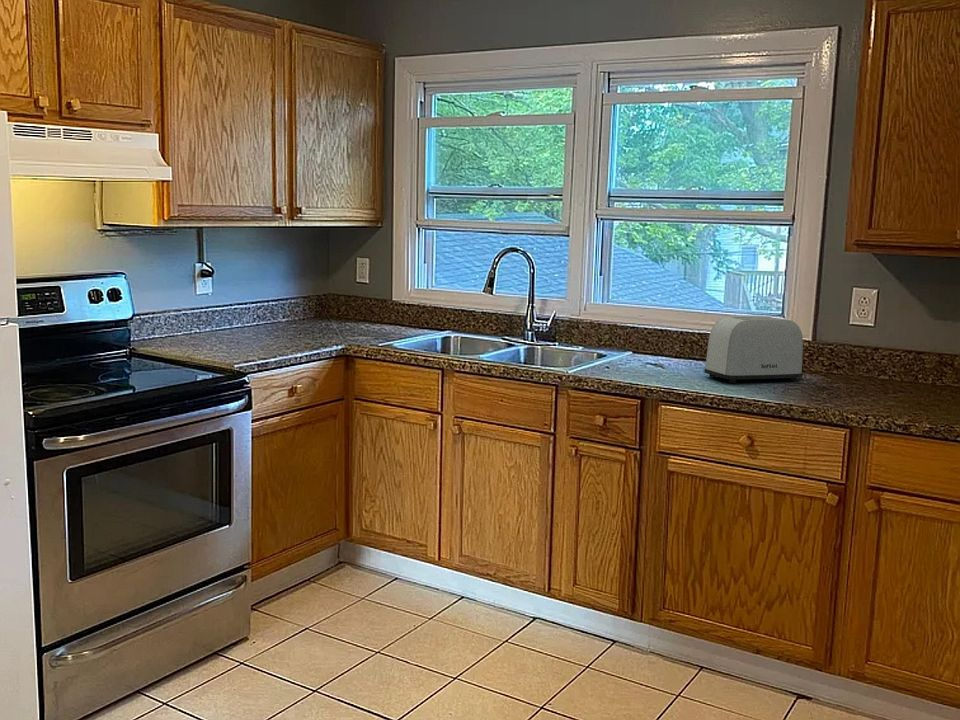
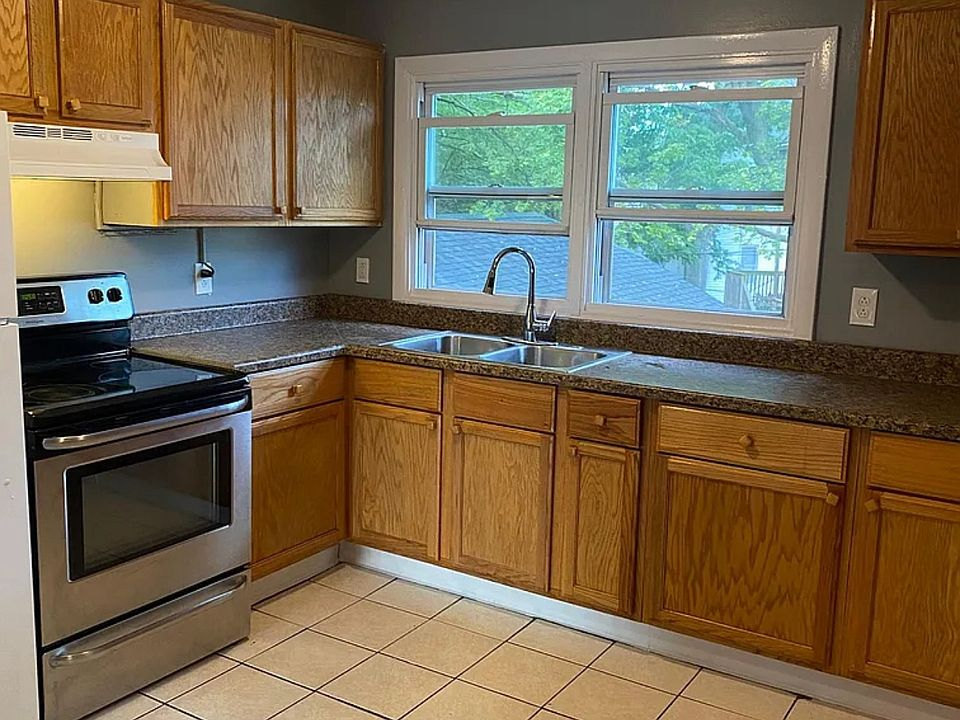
- toaster (756, 348)
